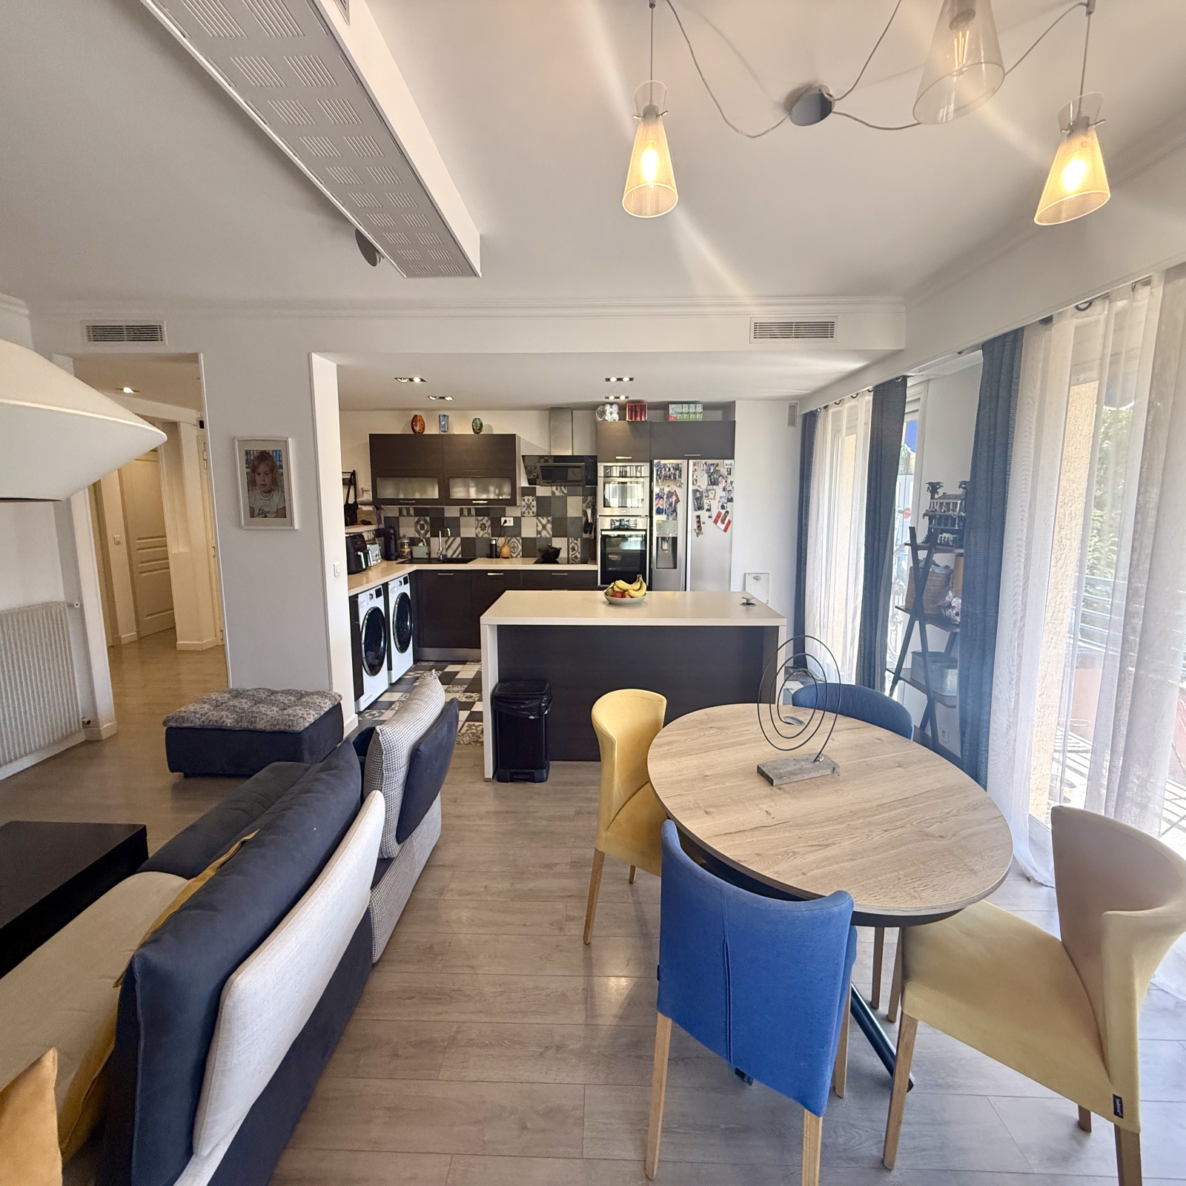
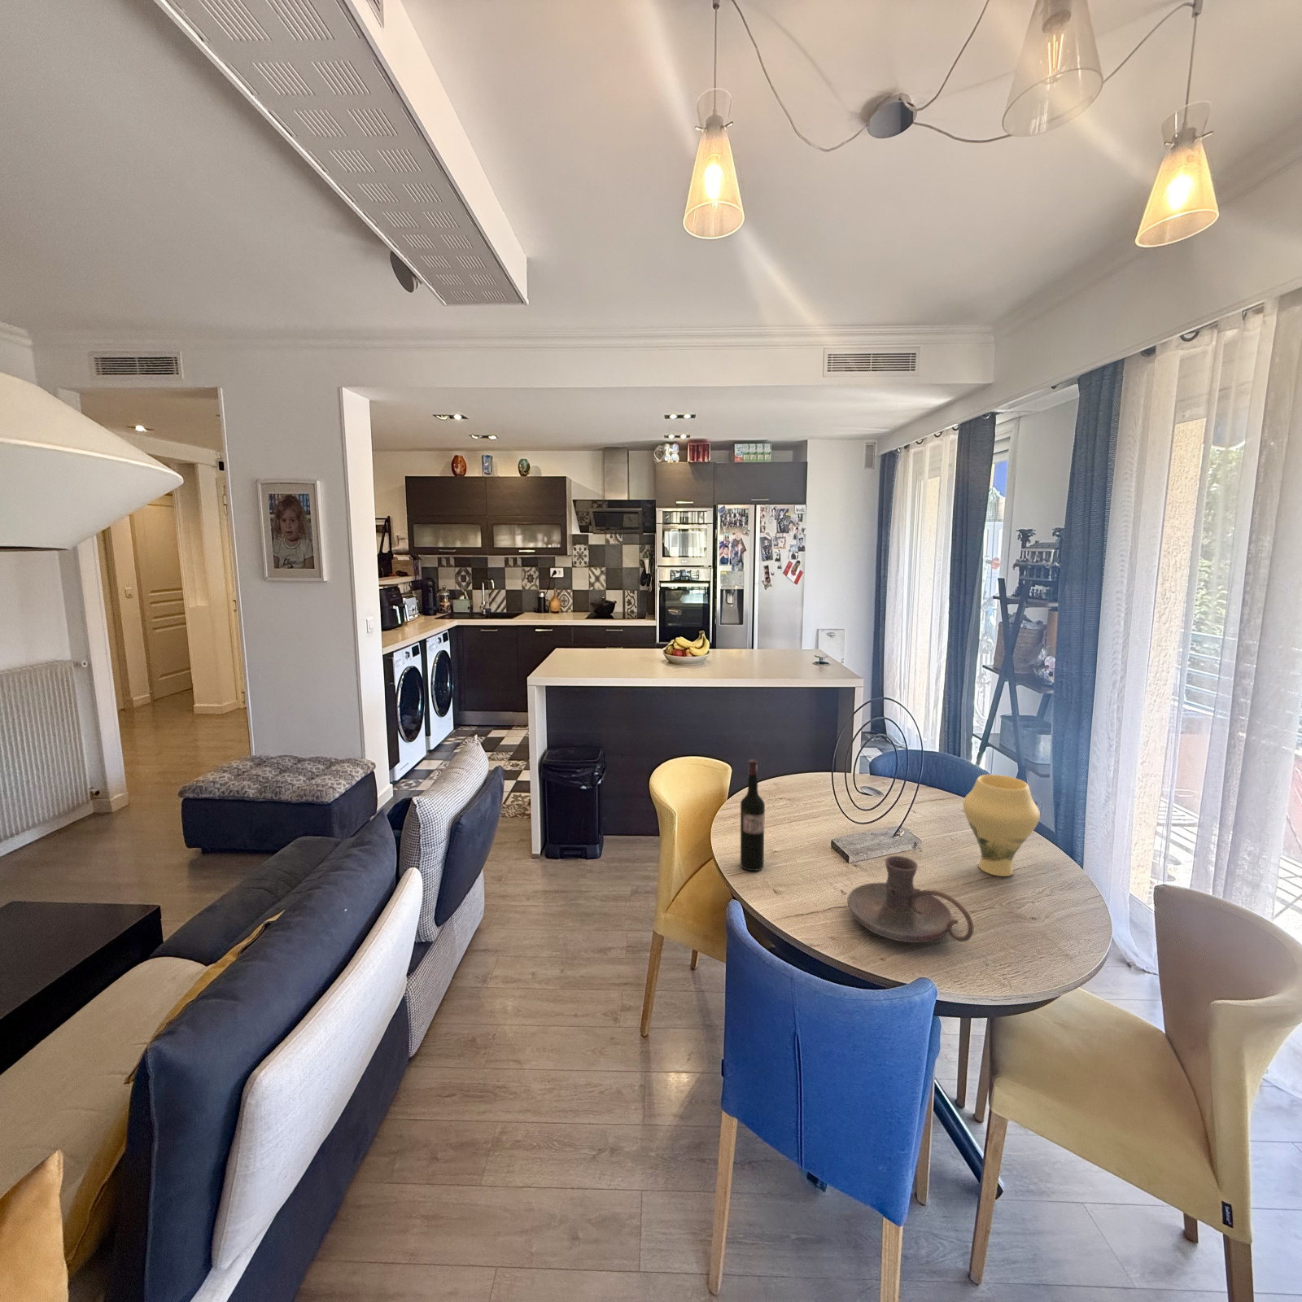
+ wine bottle (752, 813)
+ vase (998, 825)
+ candle holder (910, 898)
